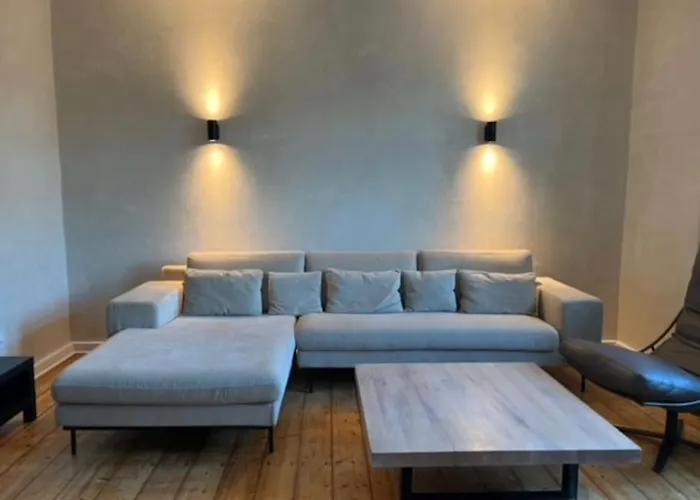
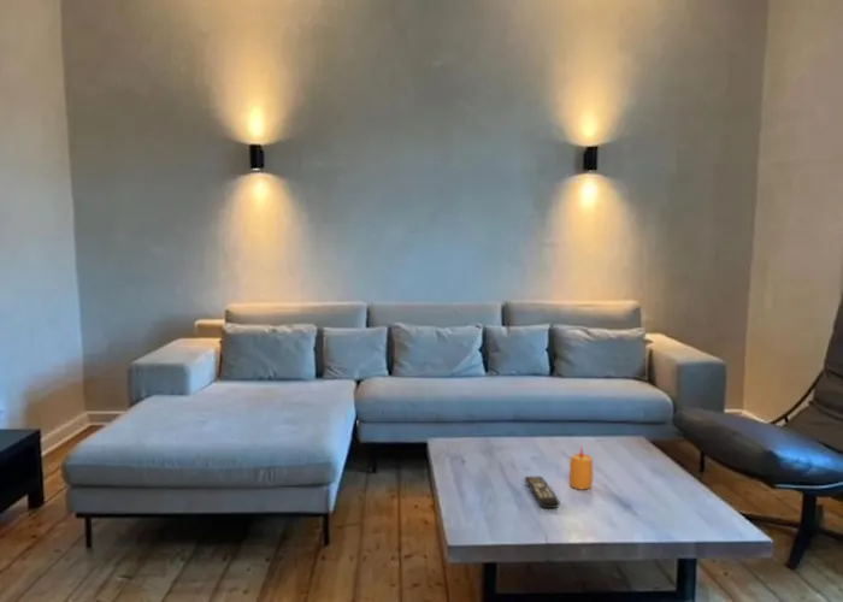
+ candle (580, 465)
+ remote control (541, 491)
